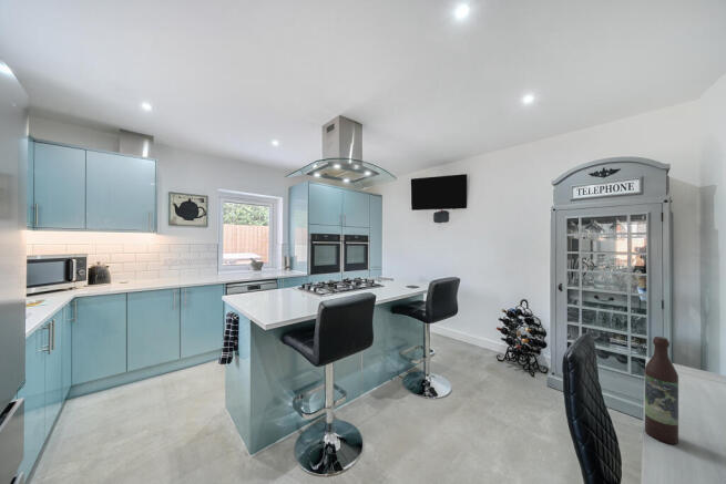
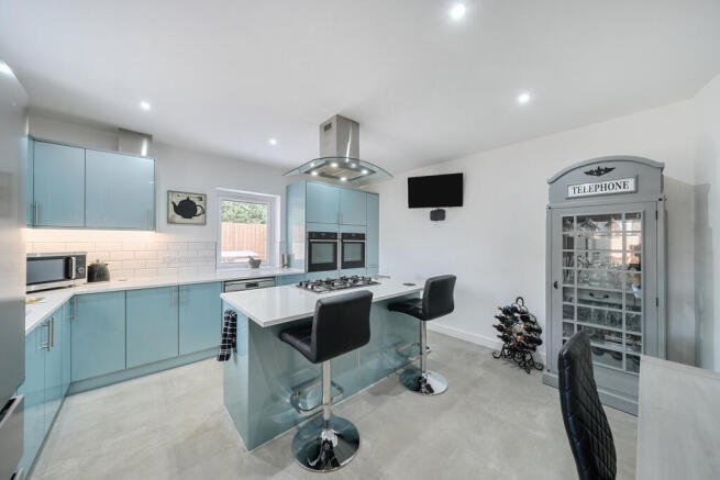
- wine bottle (661, 387)
